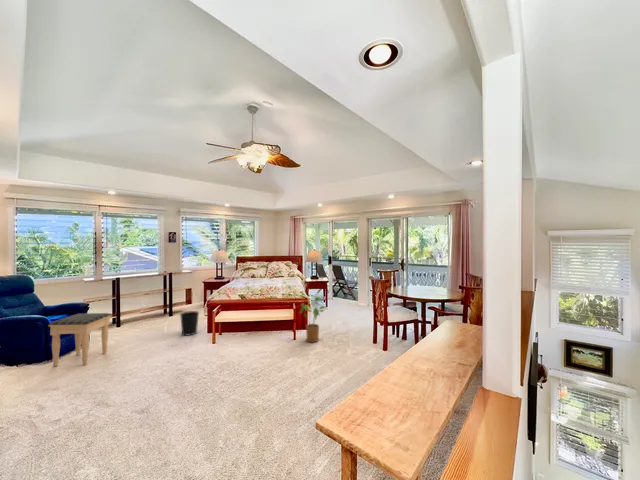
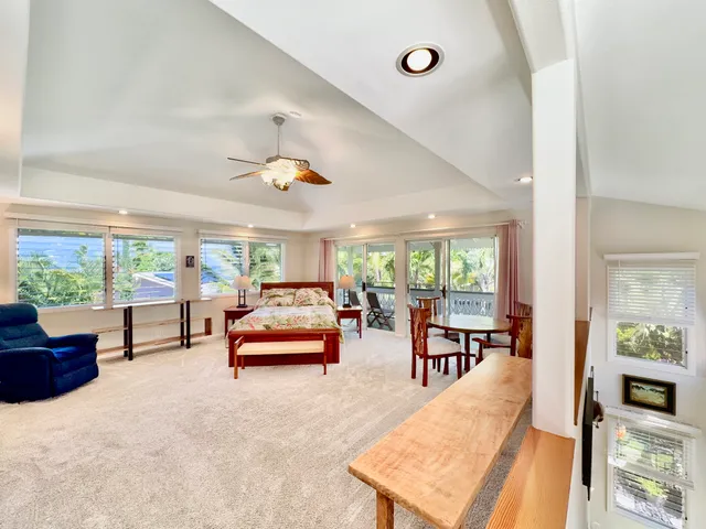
- house plant (314, 319)
- footstool (81, 338)
- wastebasket (189, 323)
